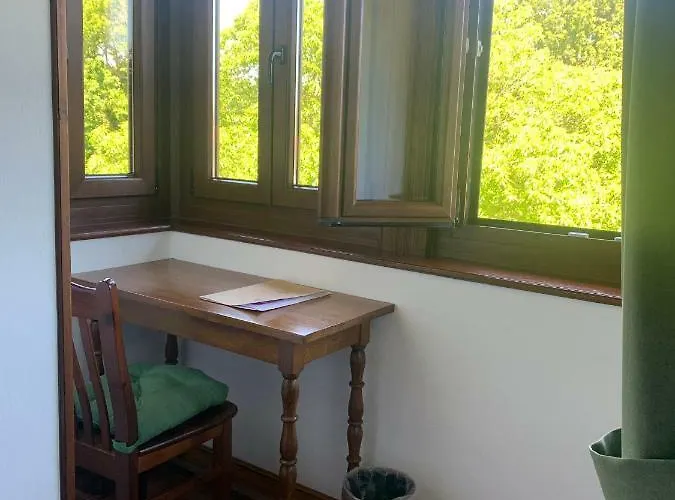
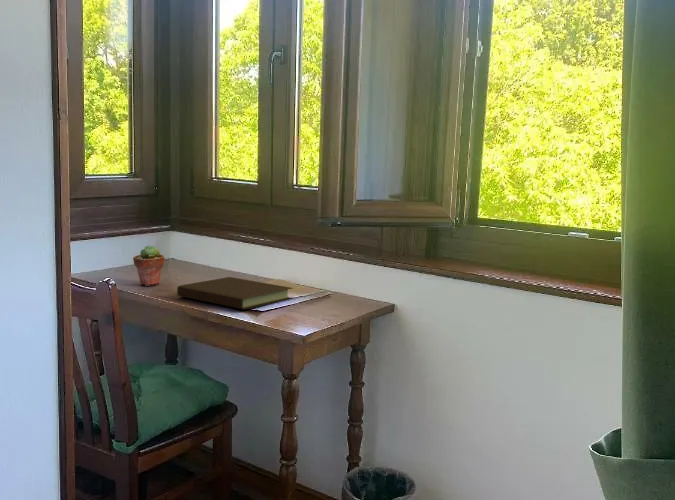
+ potted succulent (149, 264)
+ notebook (235, 292)
